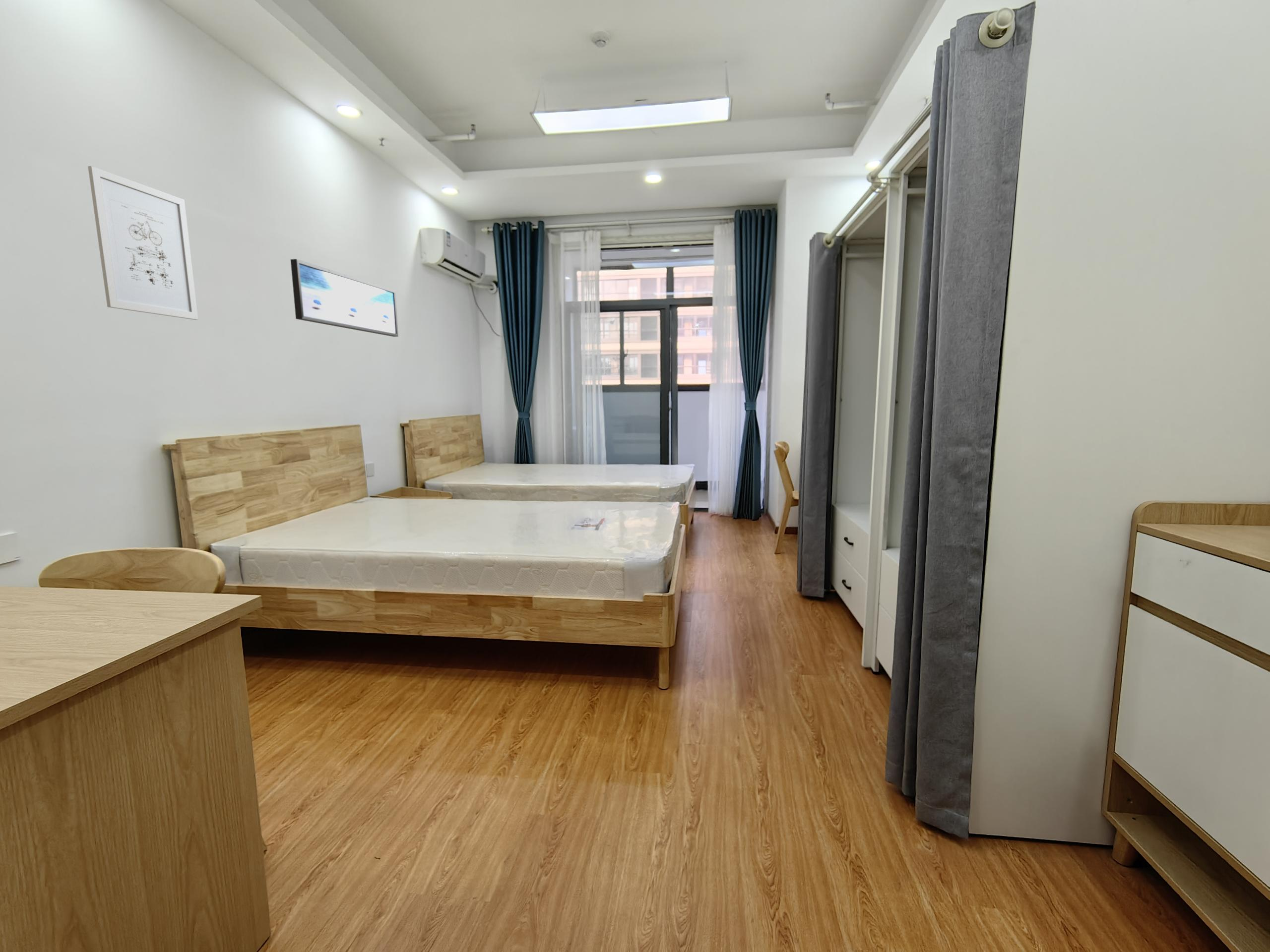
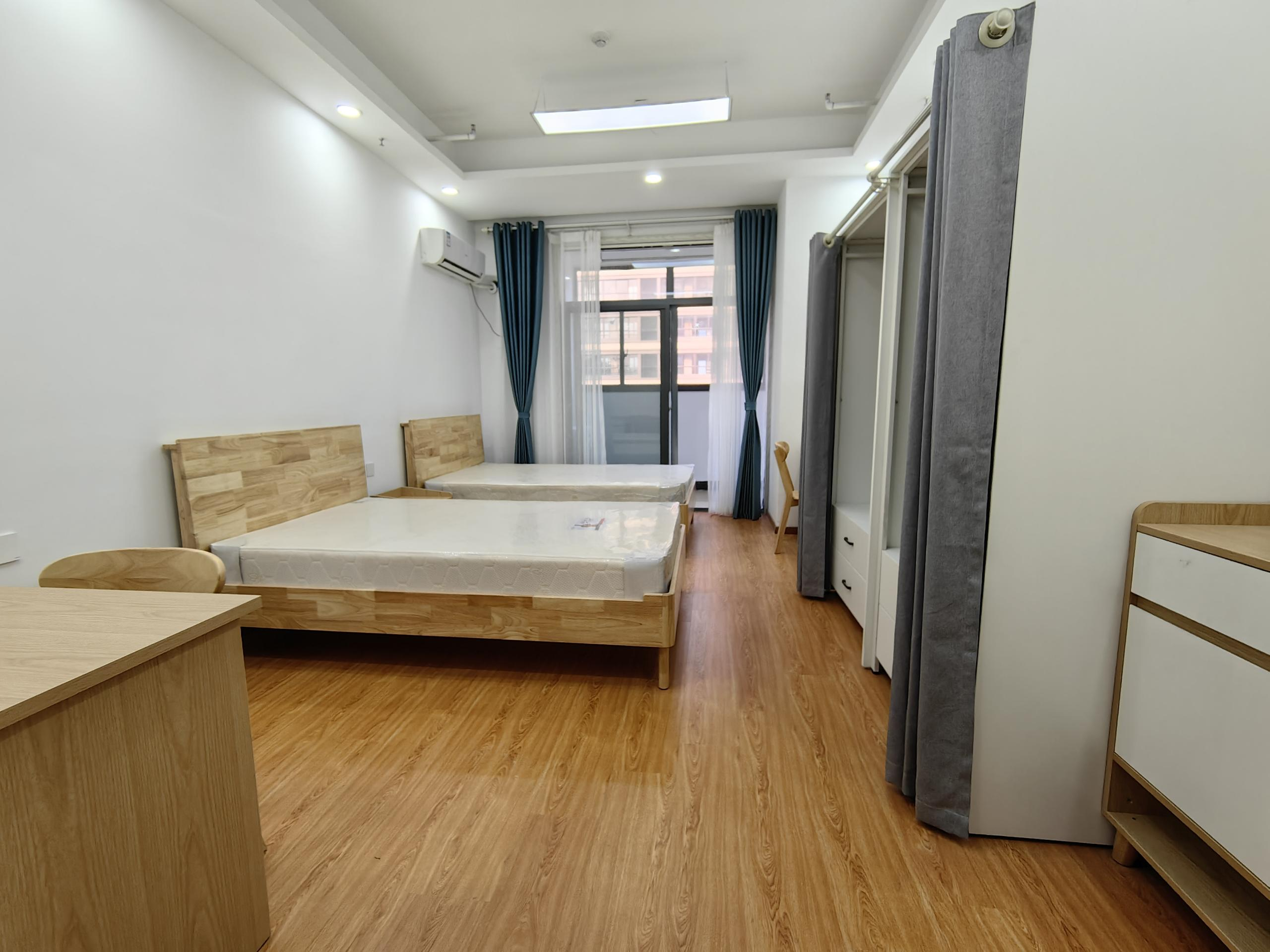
- wall art (351, 303)
- wall art (148, 250)
